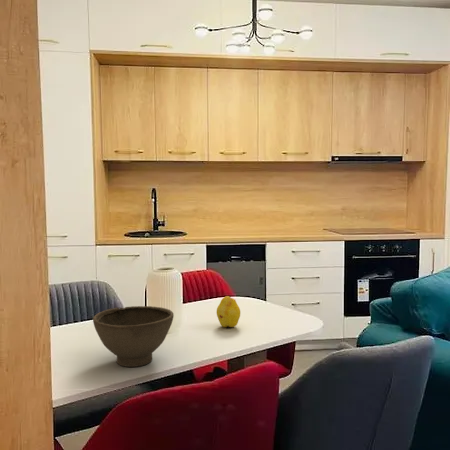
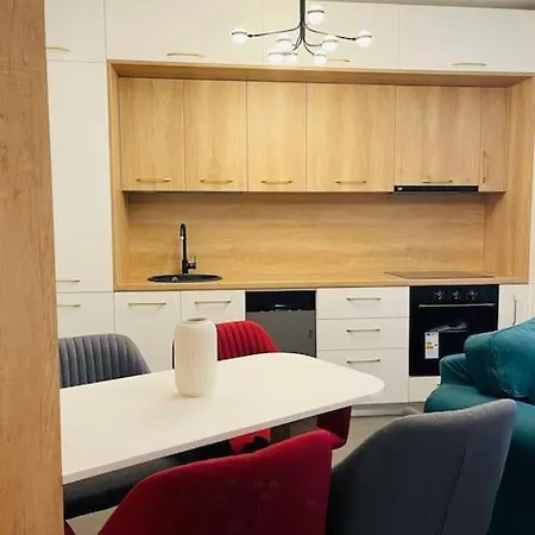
- fruit (228, 311)
- bowl (134, 337)
